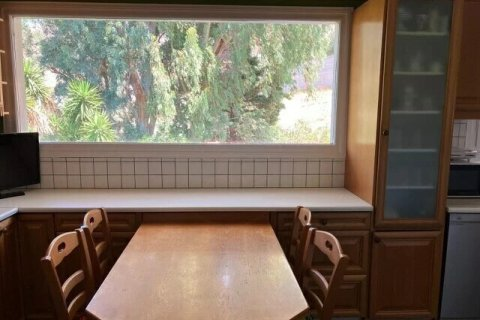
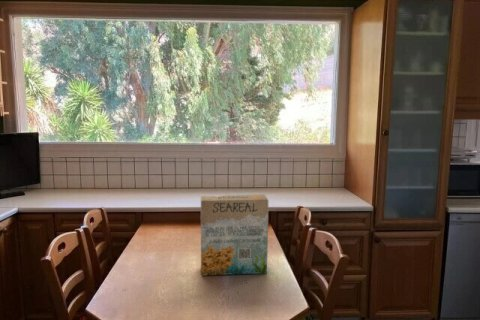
+ cereal box (233, 234)
